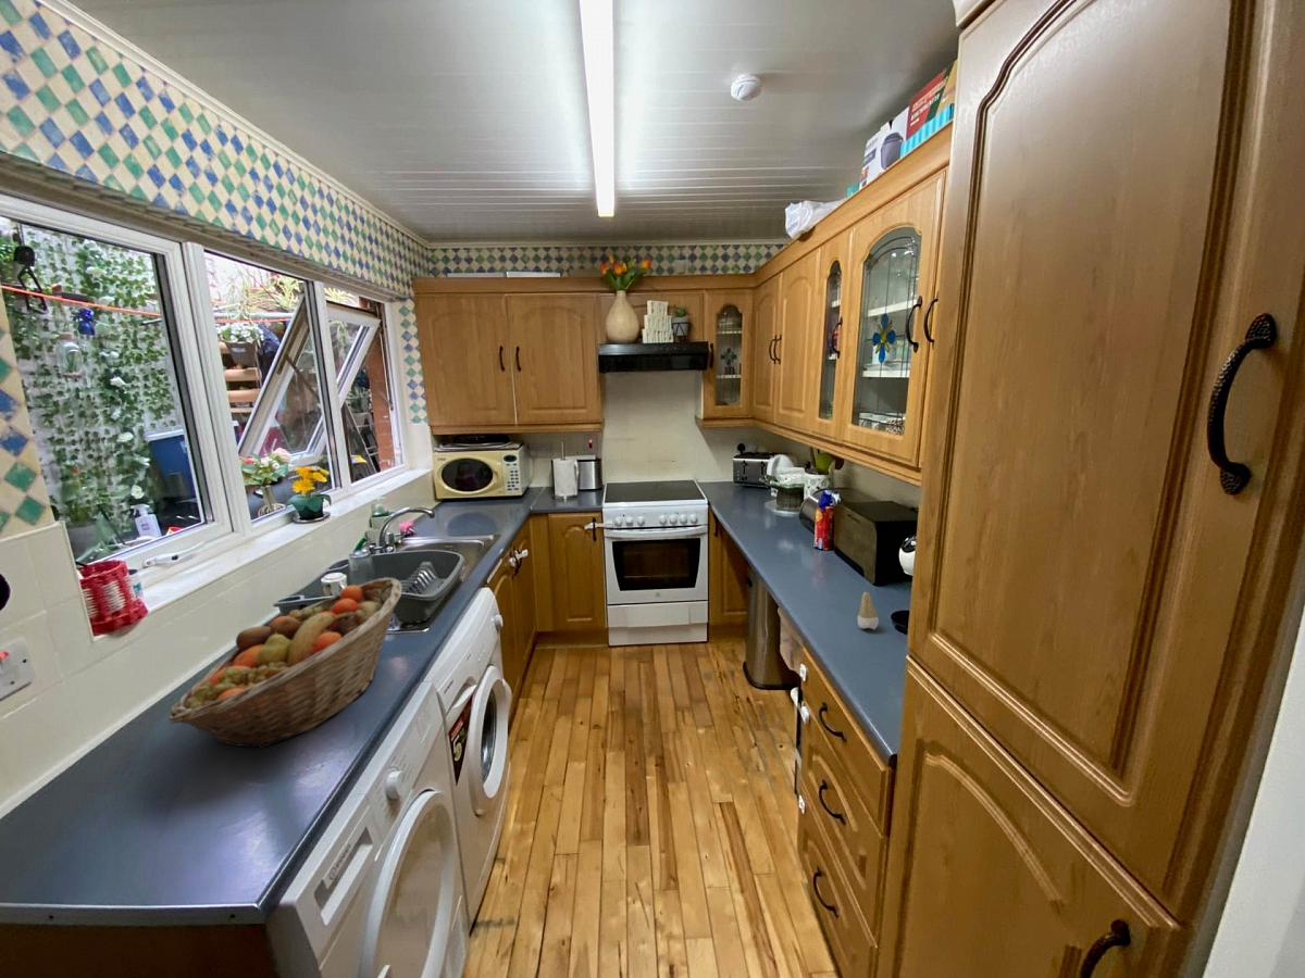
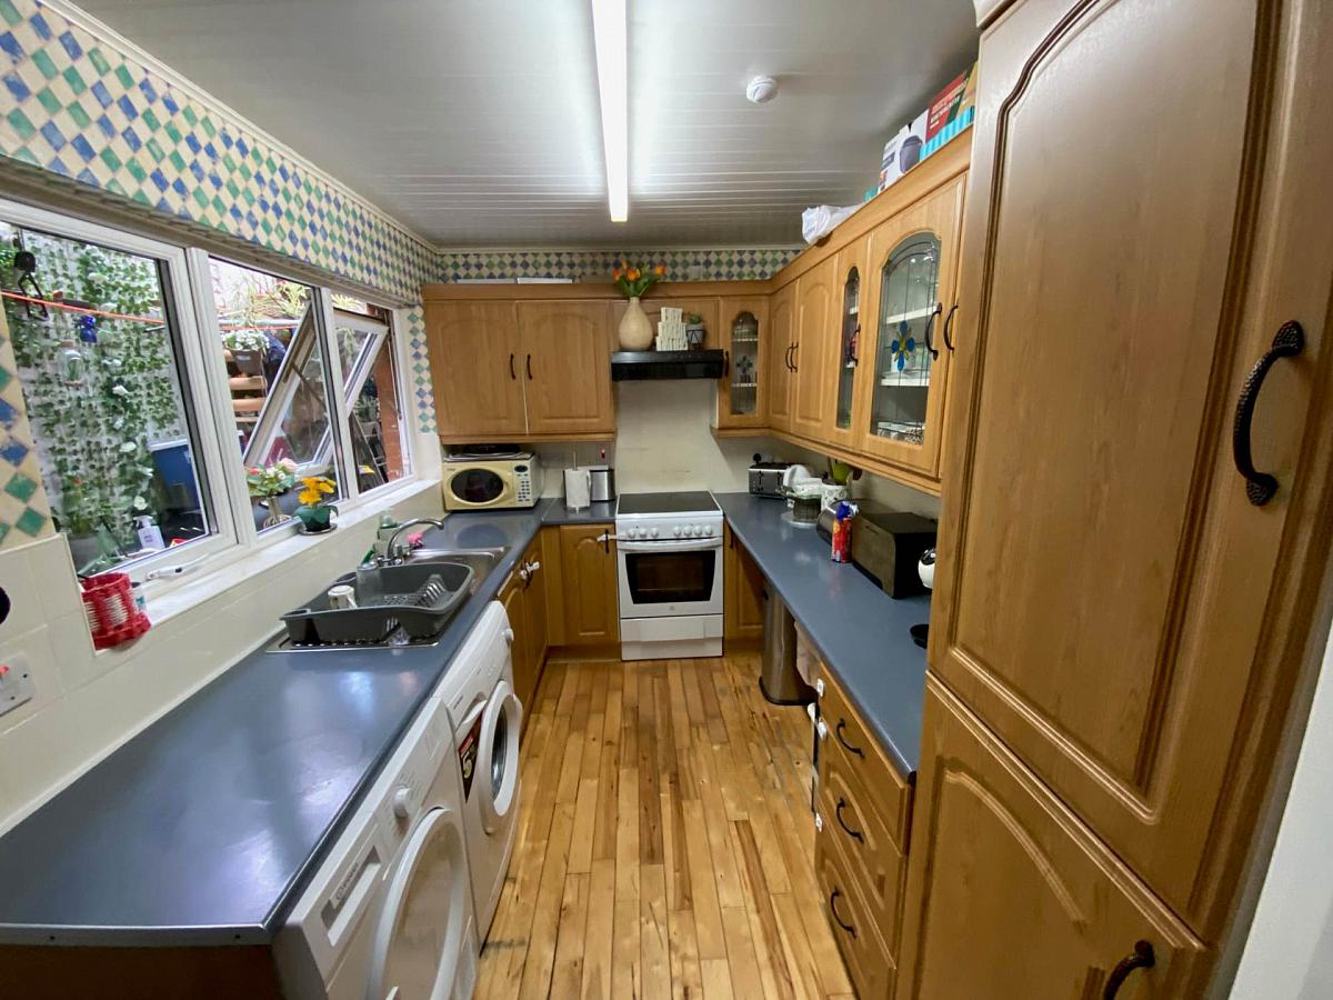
- tooth (867, 611)
- fruit basket (306, 651)
